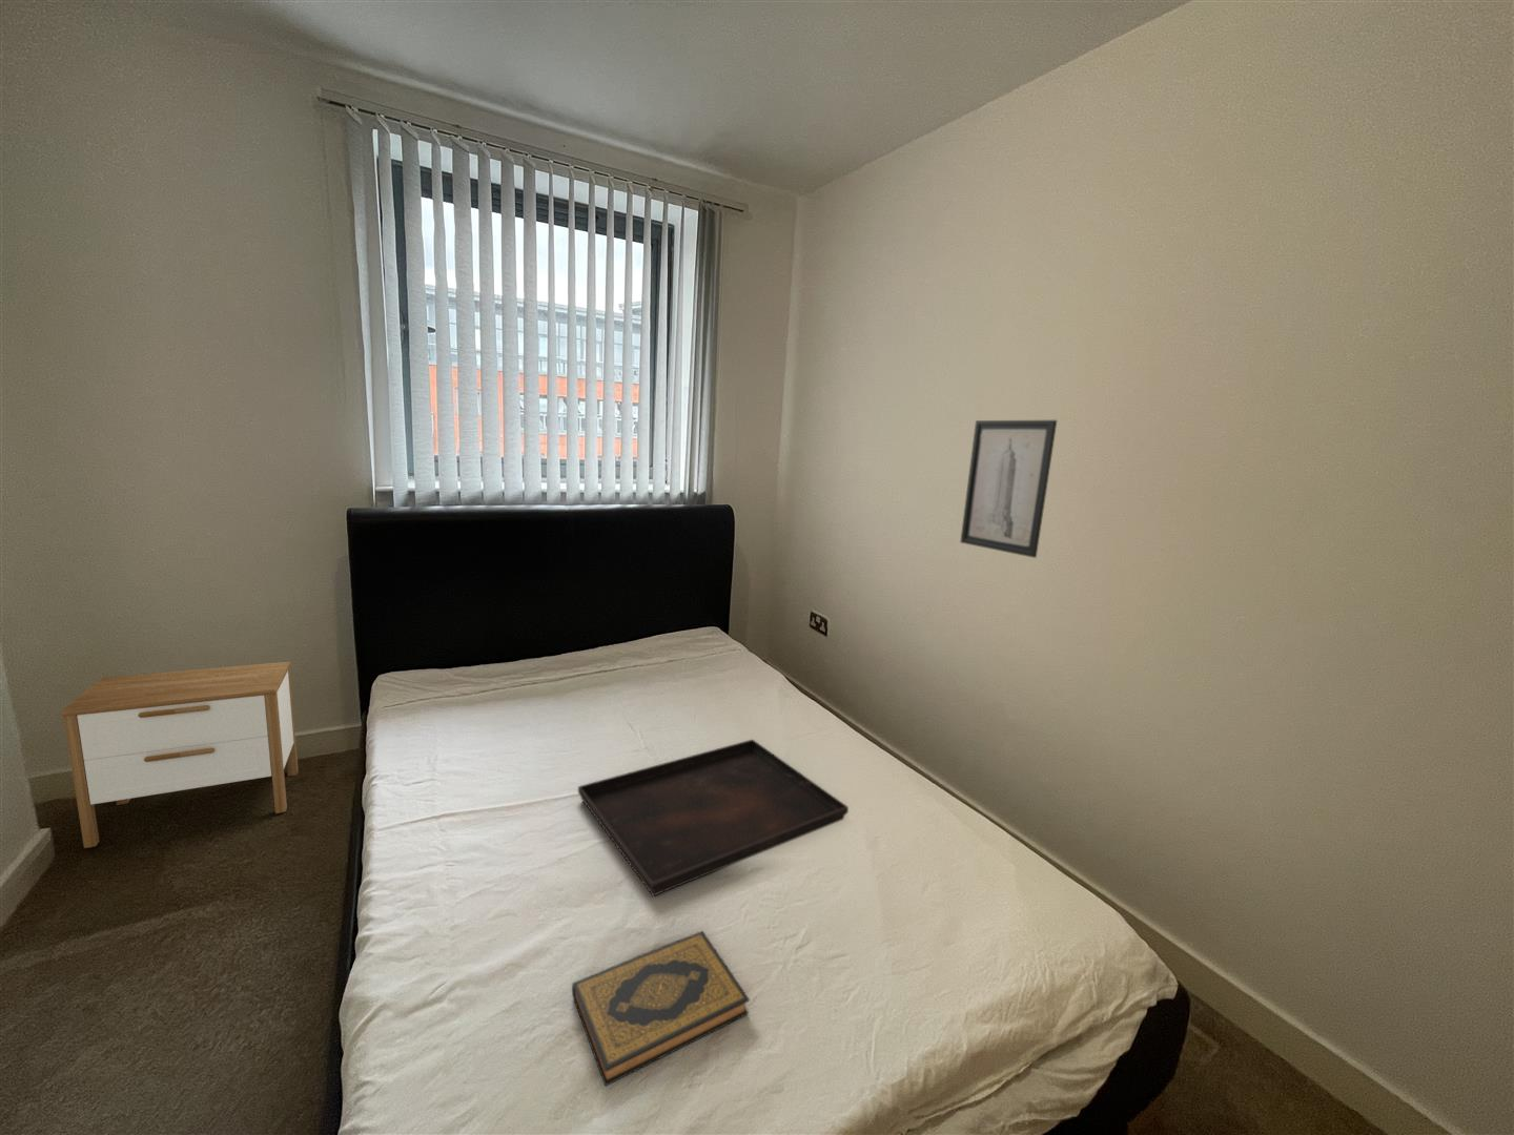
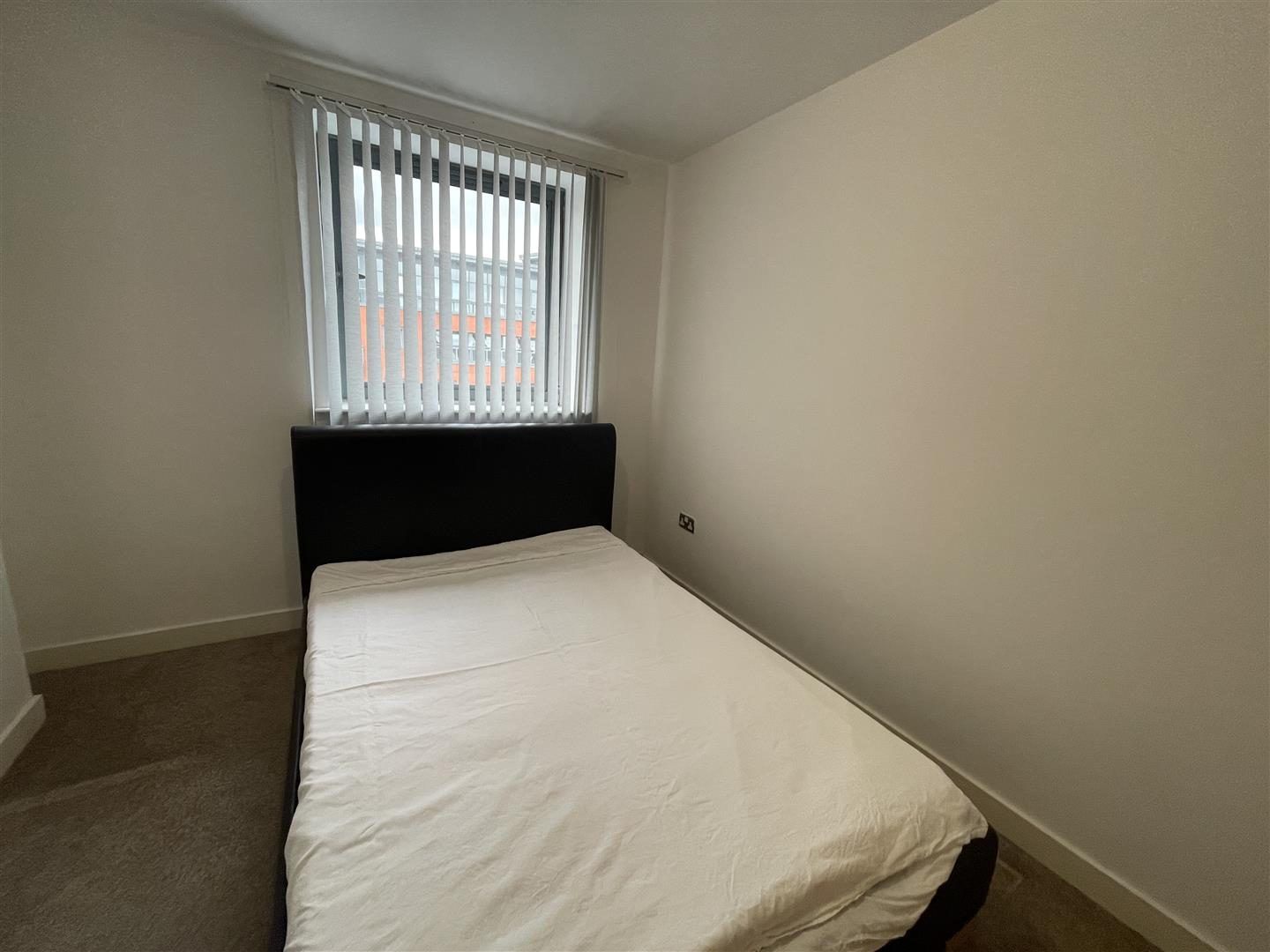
- nightstand (194, 746)
- wall art (1004, 485)
- hardback book (659, 998)
- serving tray (712, 802)
